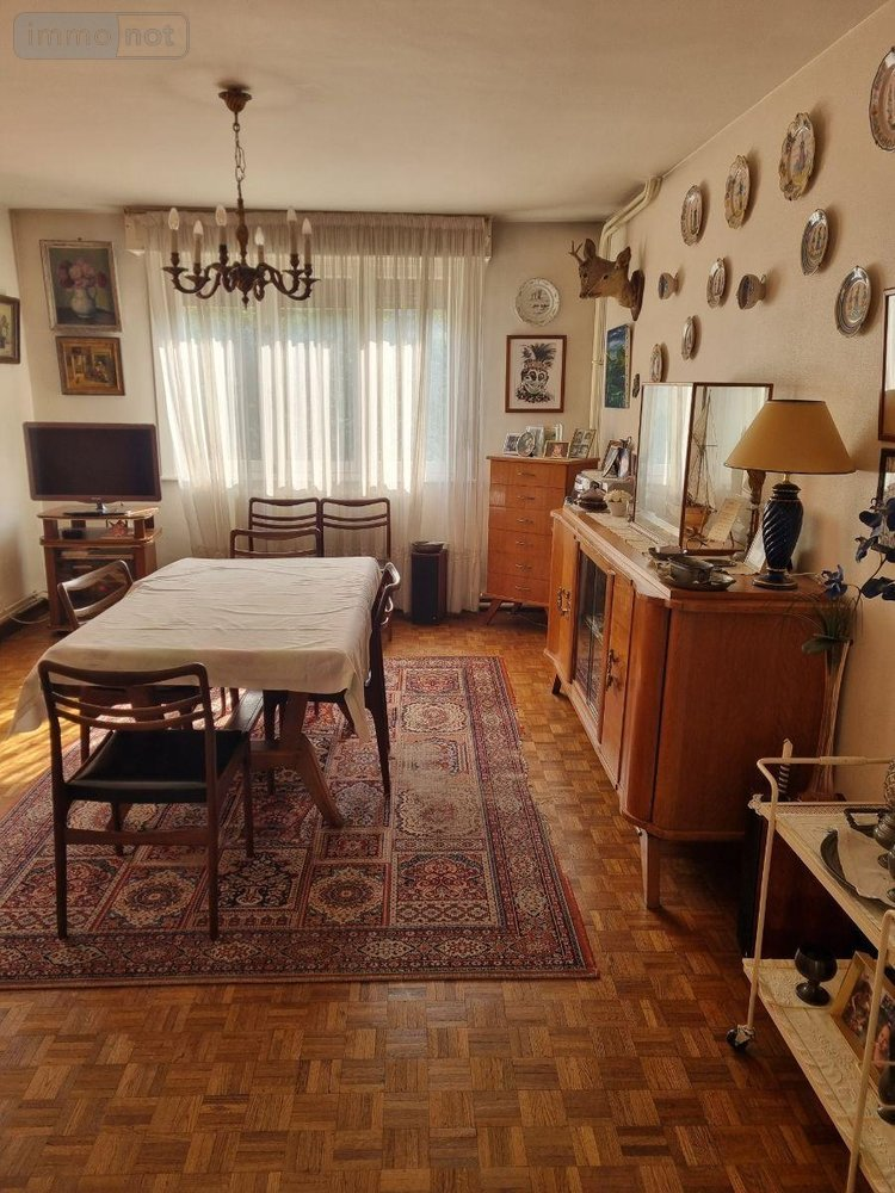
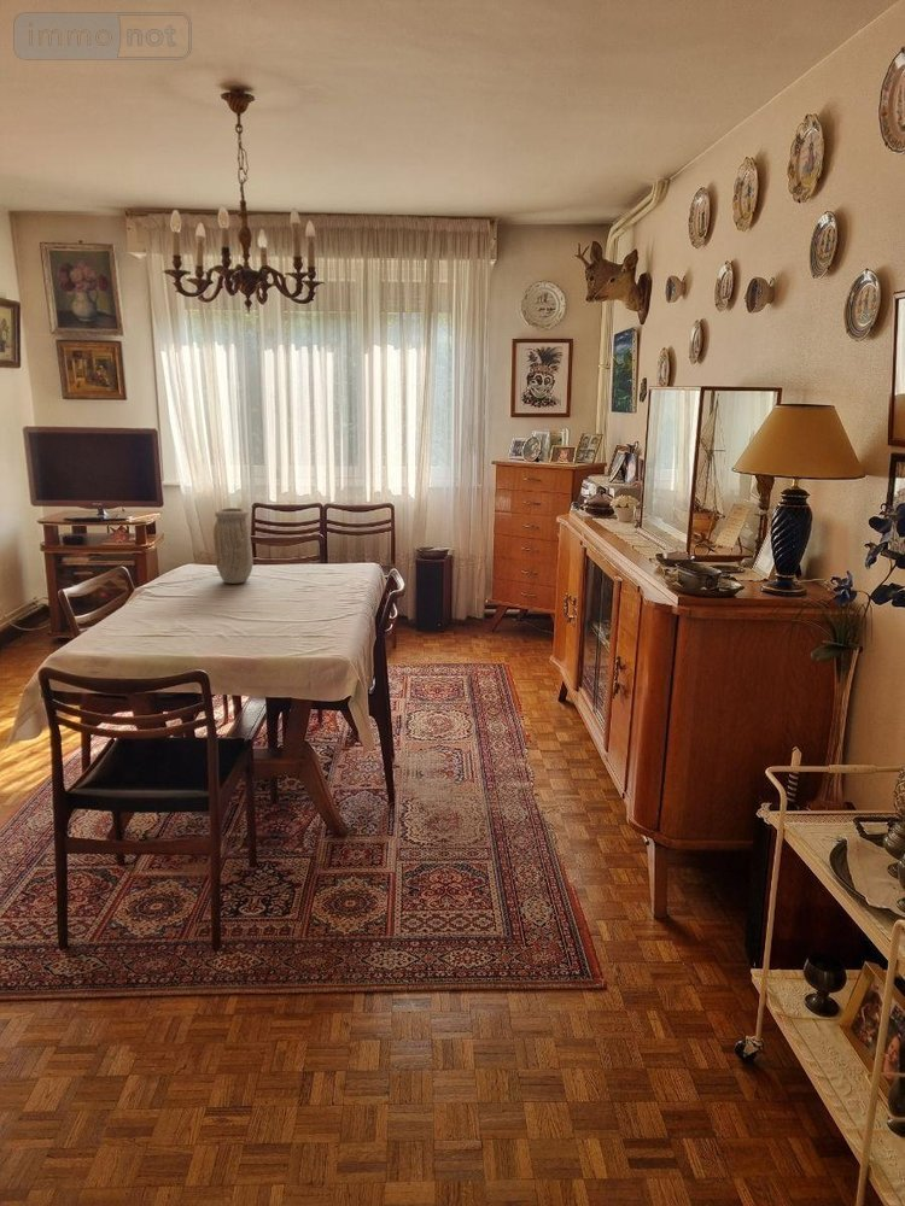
+ vase (233, 545)
